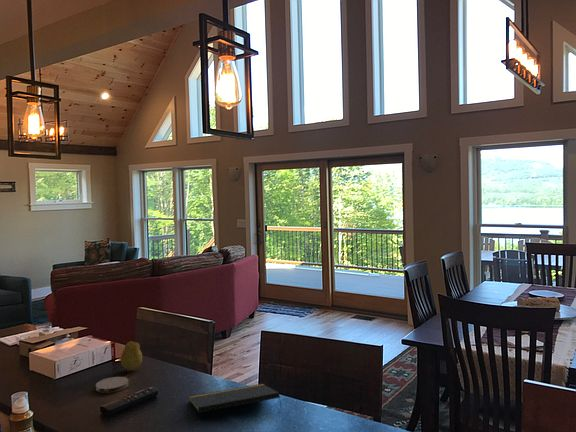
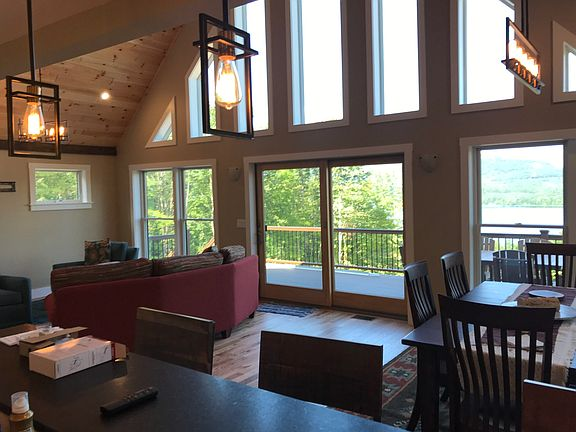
- notepad (233, 397)
- coaster (112, 384)
- fruit (131, 353)
